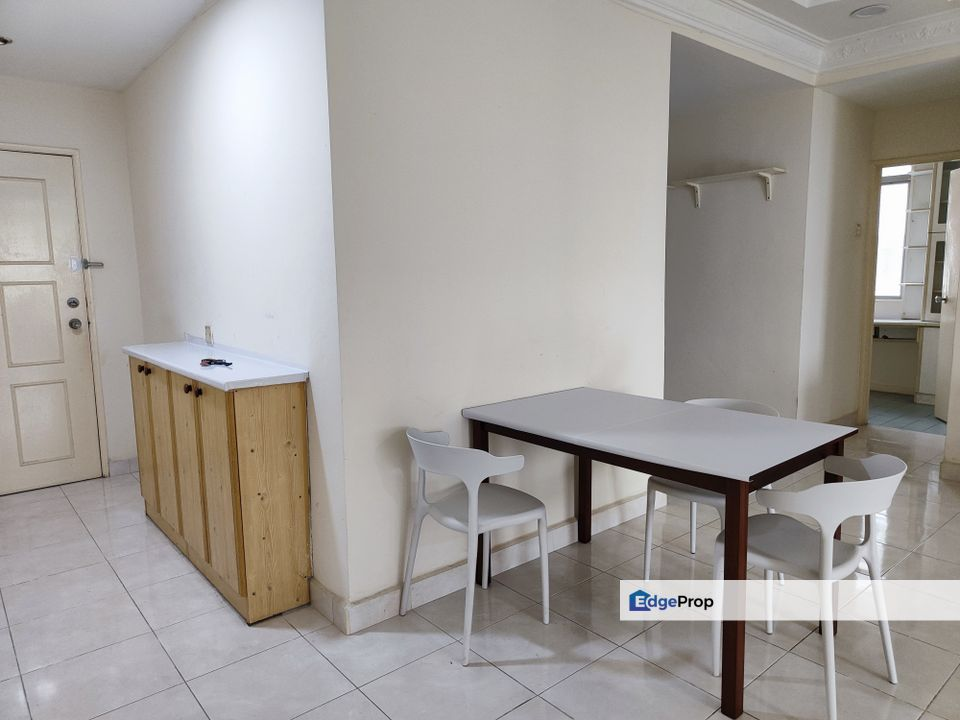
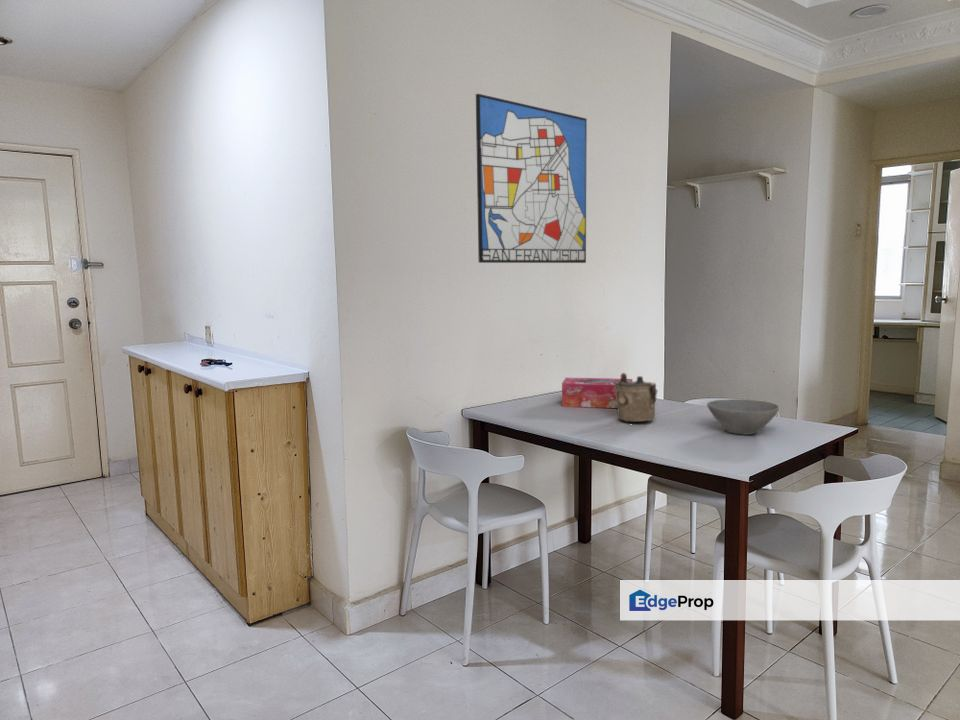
+ wall art (536, 186)
+ bowl (741, 418)
+ teapot (633, 397)
+ tissue box (597, 392)
